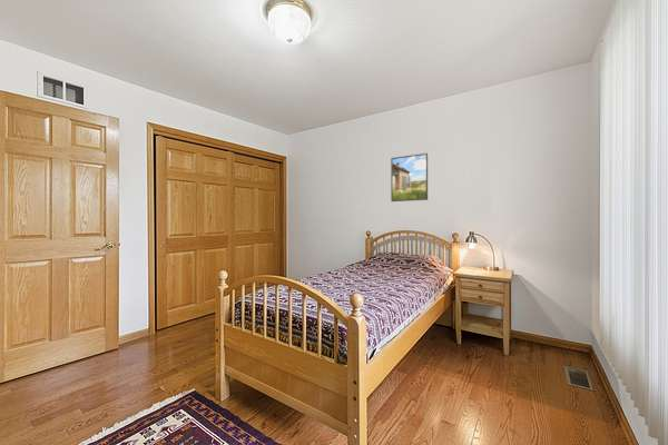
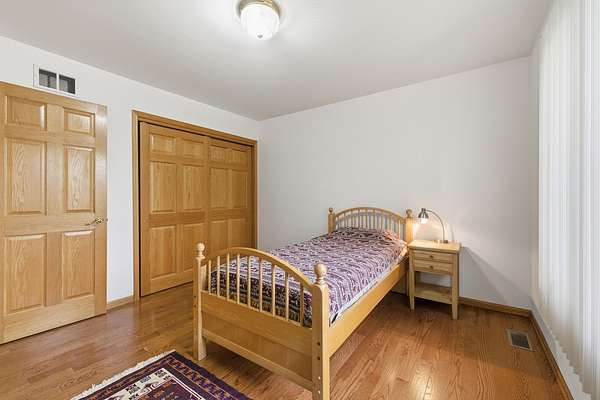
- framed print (409, 178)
